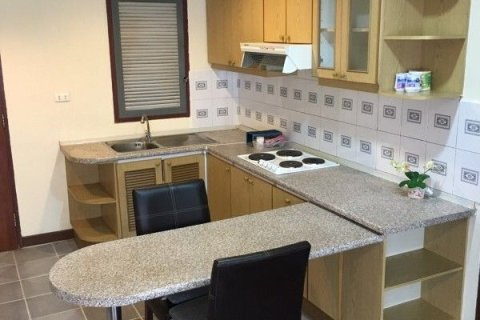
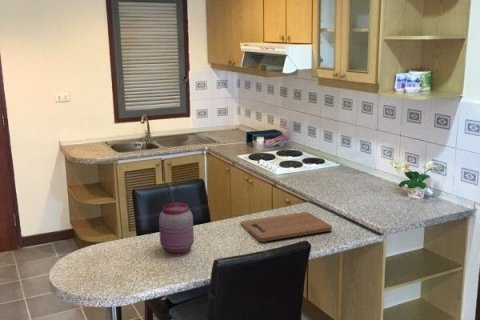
+ cutting board (285, 225)
+ jar (176, 227)
